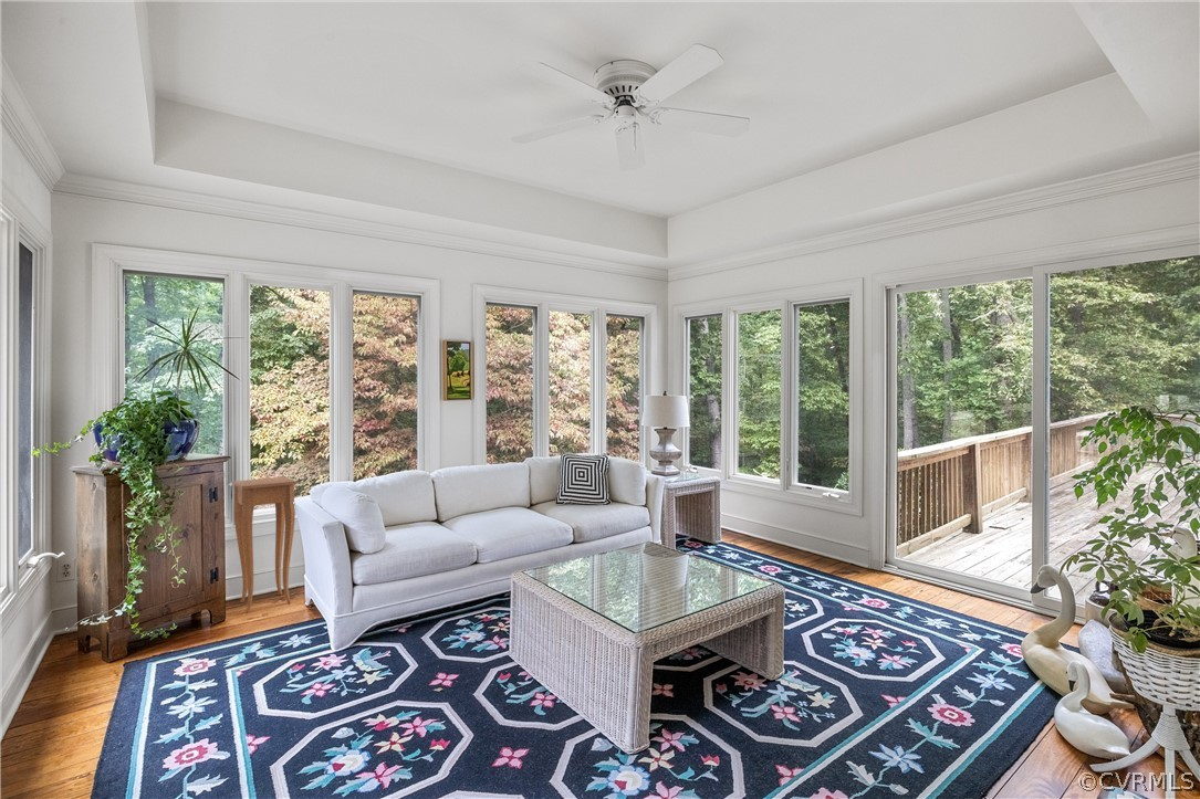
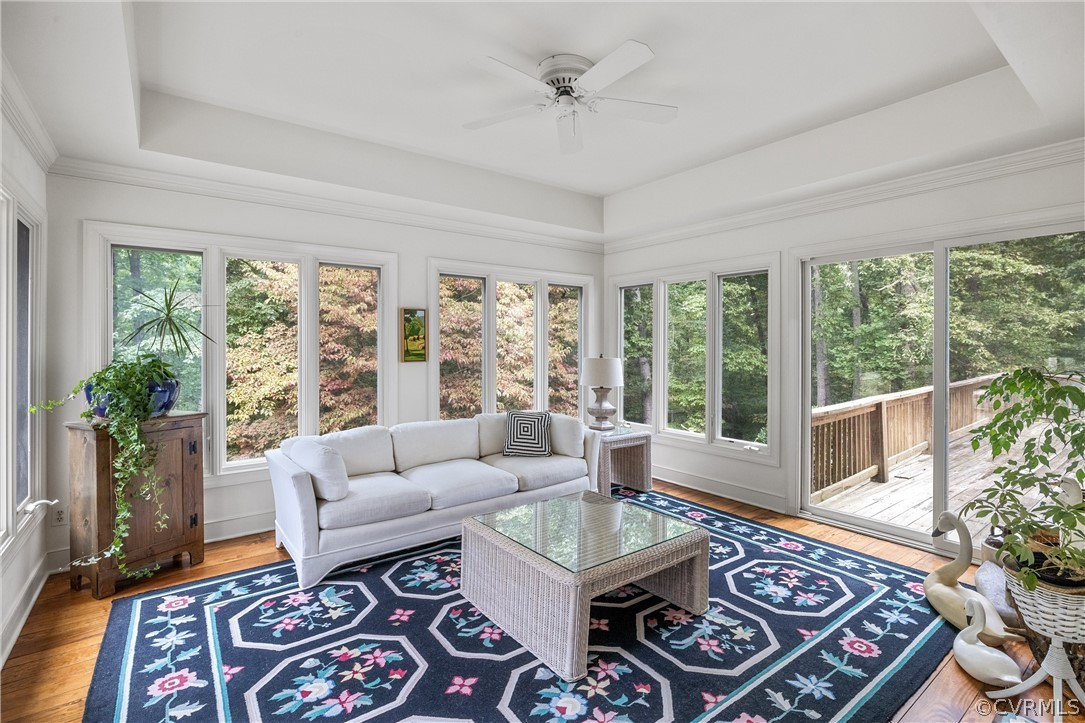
- side table (275, 542)
